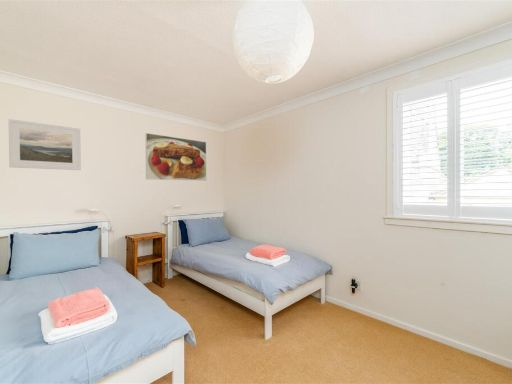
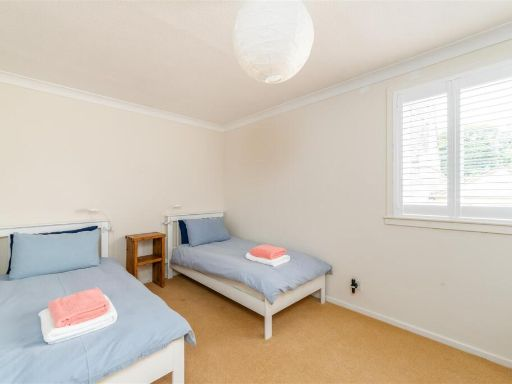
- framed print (178, 159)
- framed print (47, 146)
